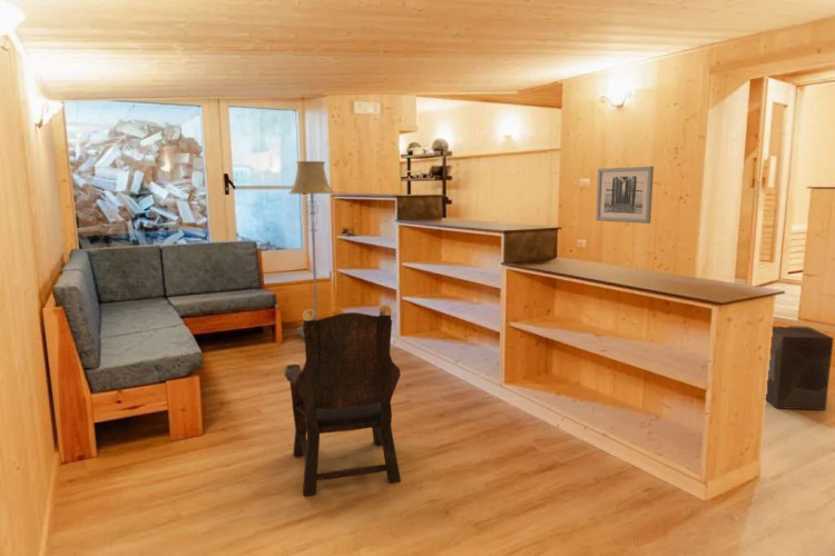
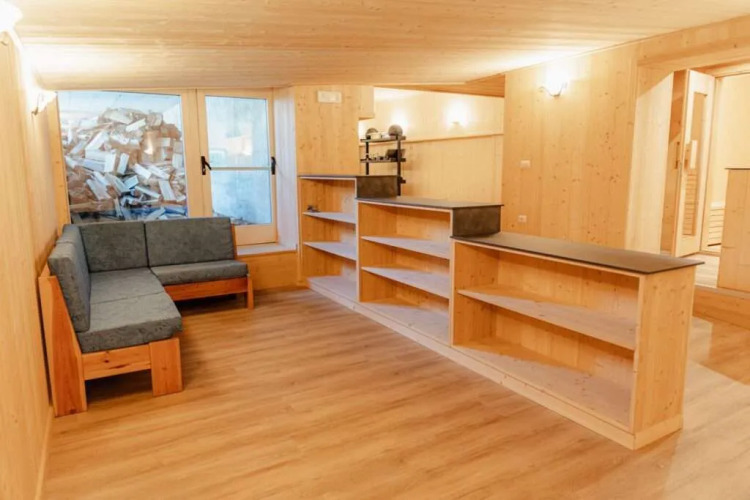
- armchair (343, 384)
- floor lamp (313, 250)
- wall art (622, 195)
- storage bin (793, 366)
